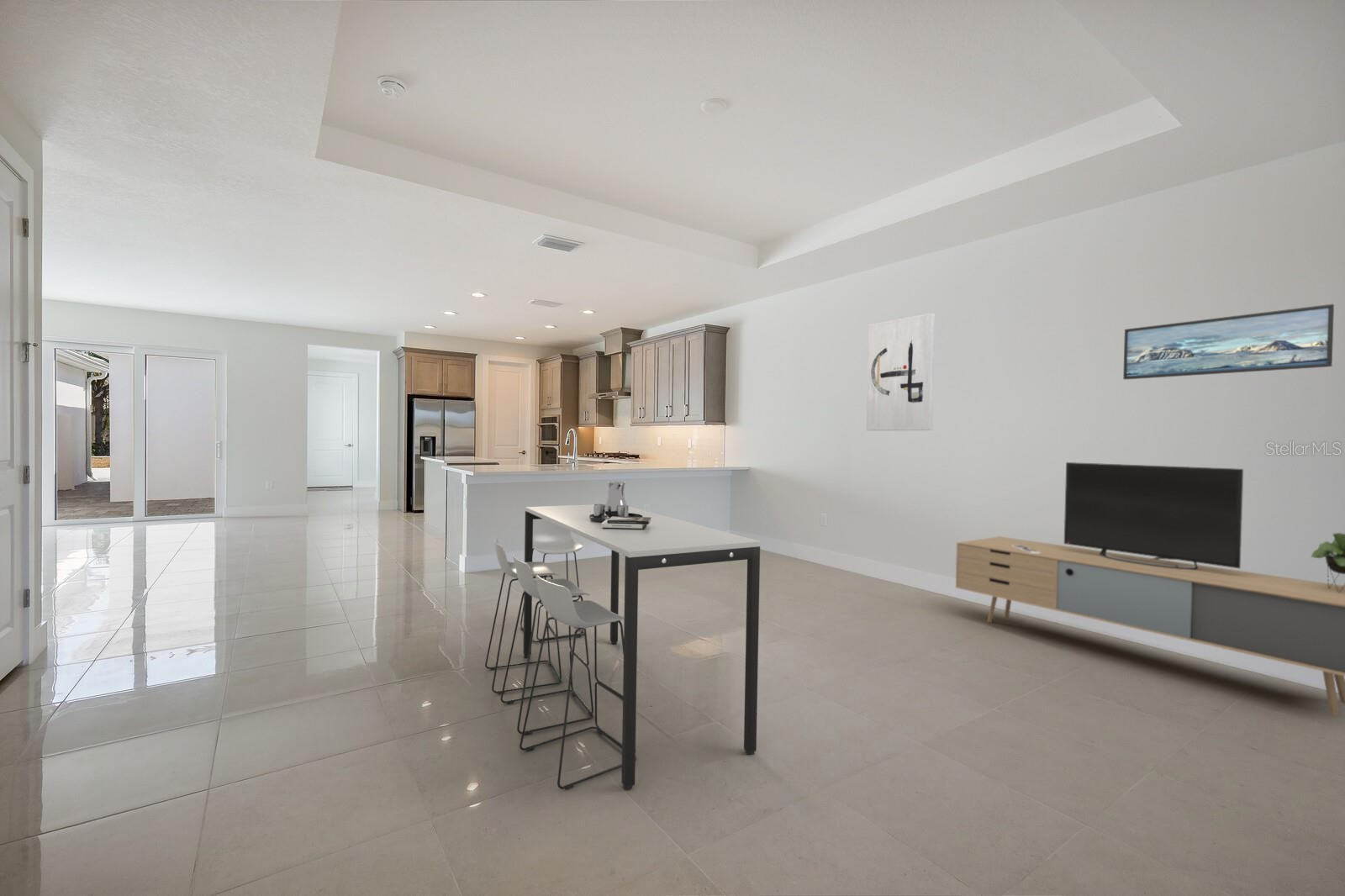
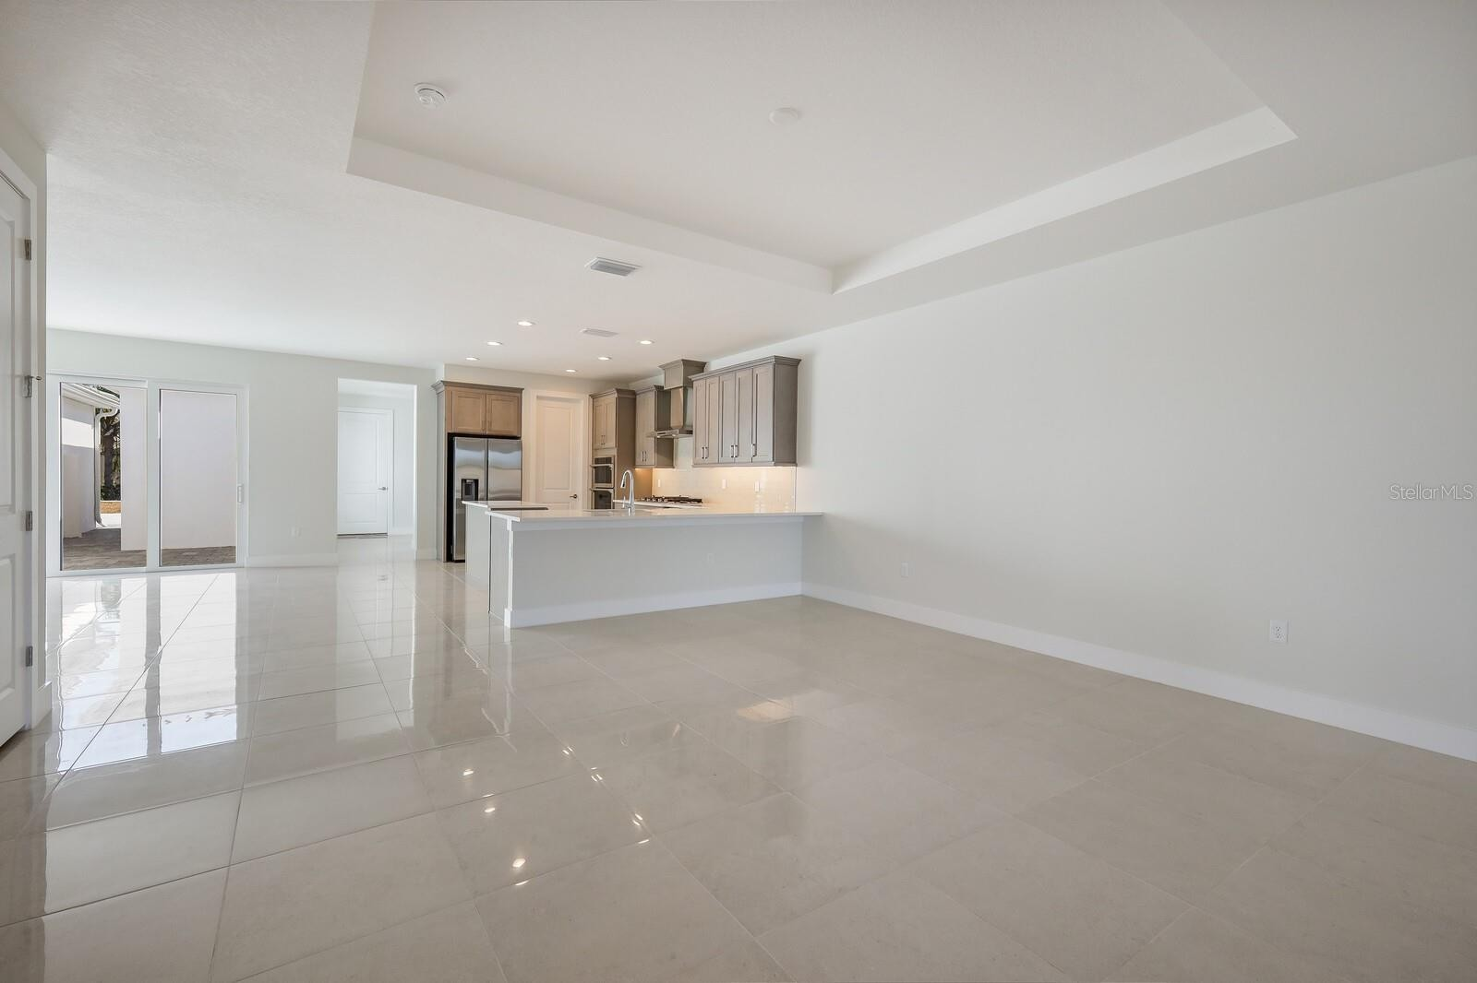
- media console (1140, 561)
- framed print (1217, 345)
- wall art (899, 375)
- dining table (577, 580)
